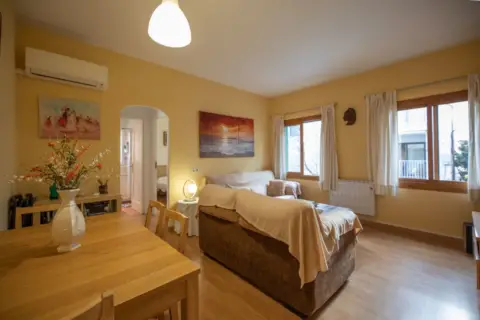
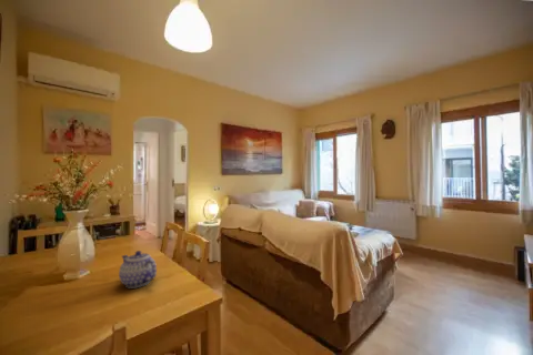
+ teapot (138, 266)
